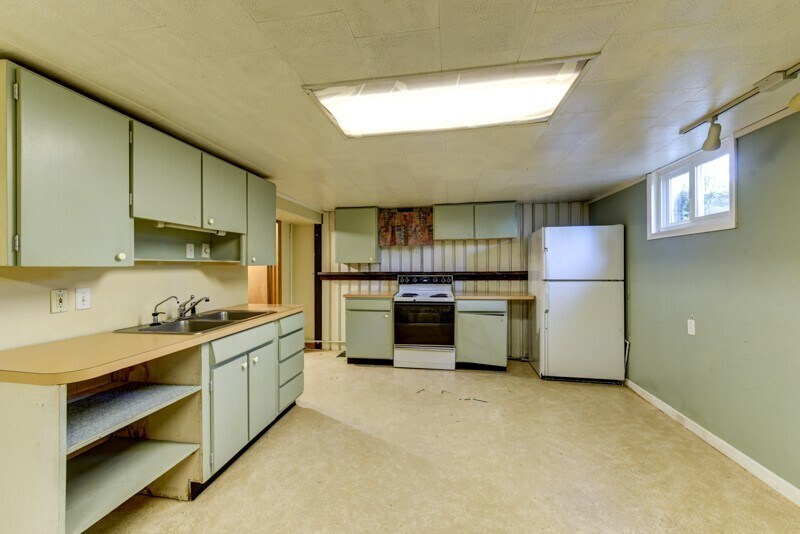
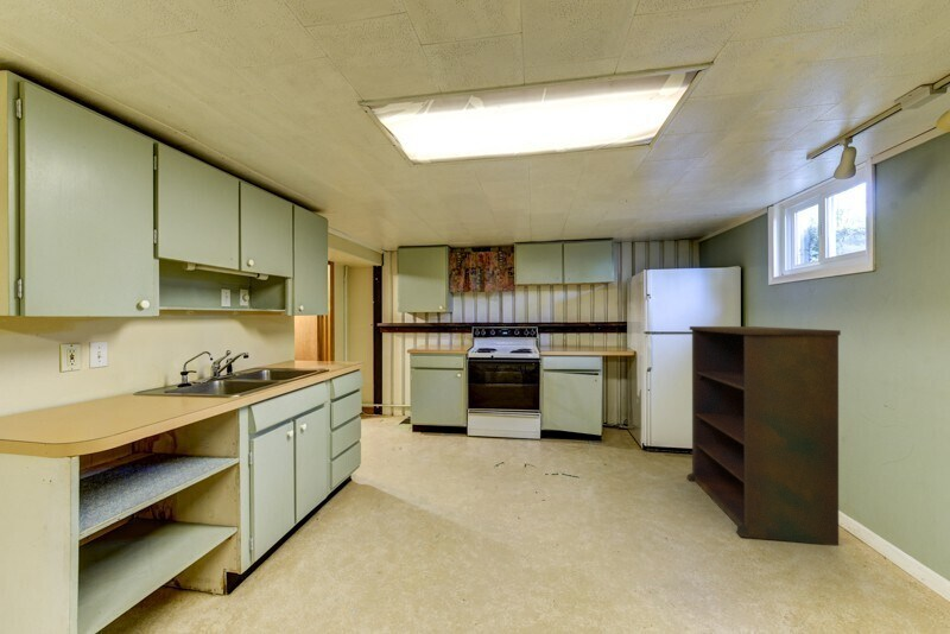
+ shelving unit (748, 417)
